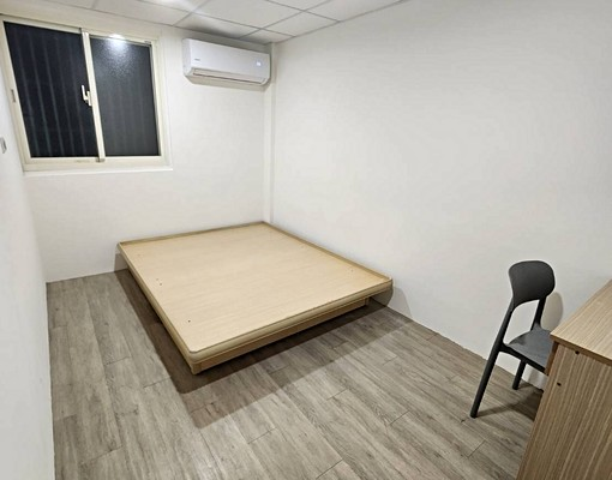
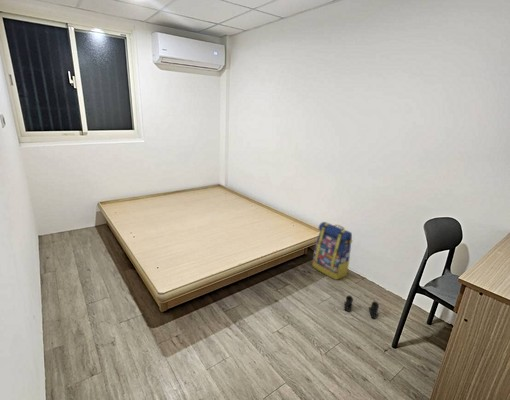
+ boots (369, 307)
+ backpack (333, 249)
